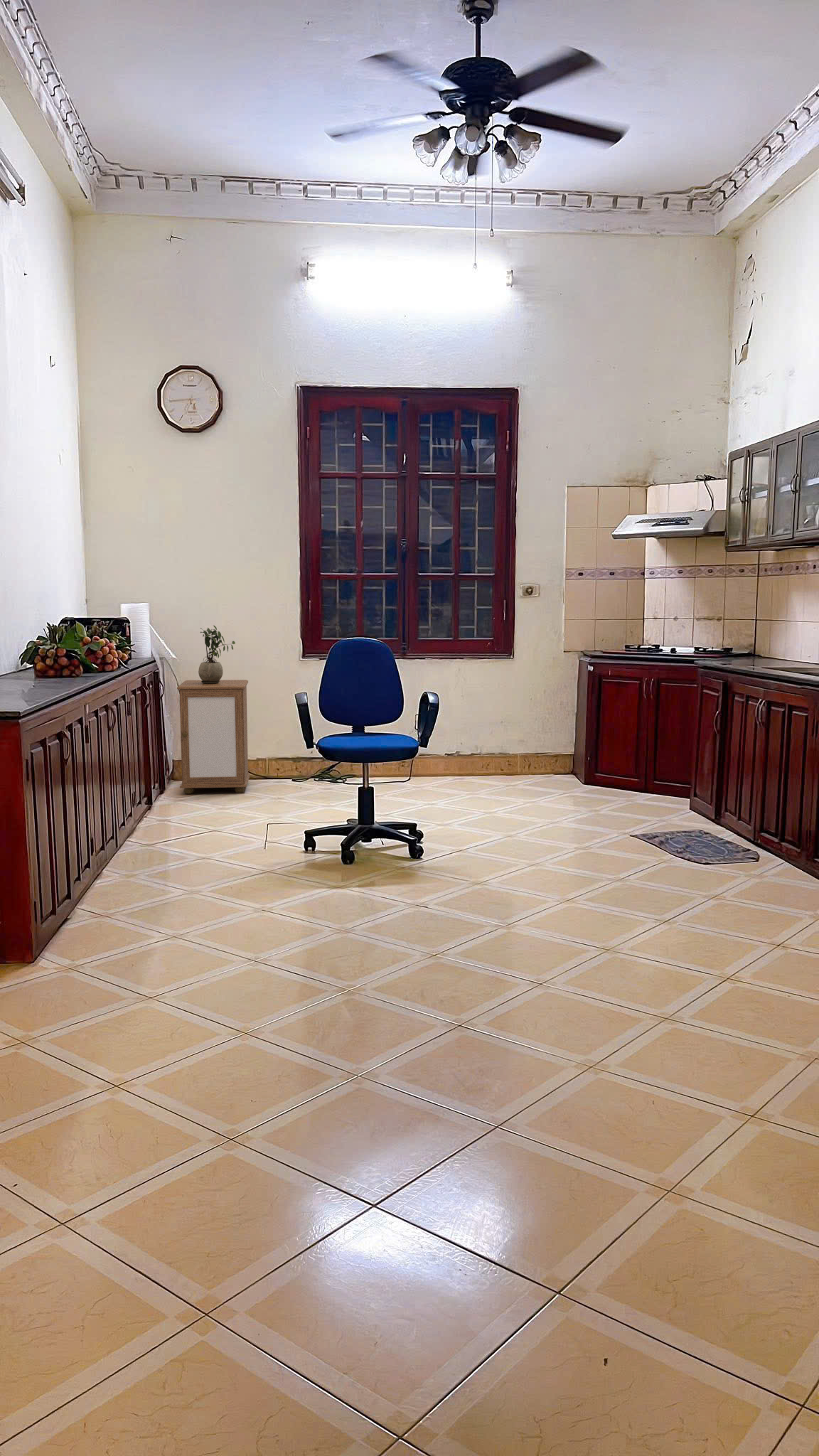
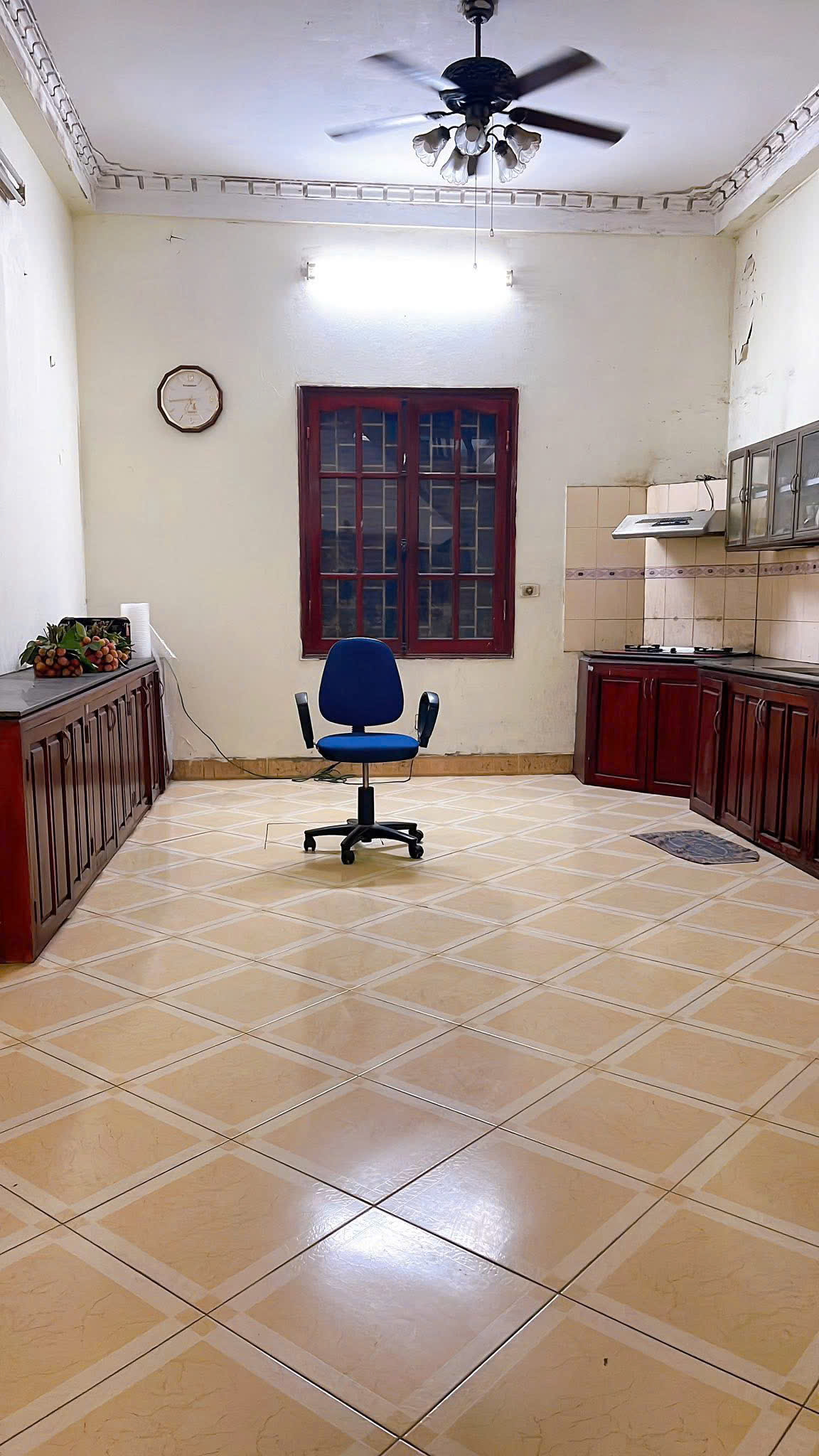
- potted plant (215, 653)
- cabinet (215, 736)
